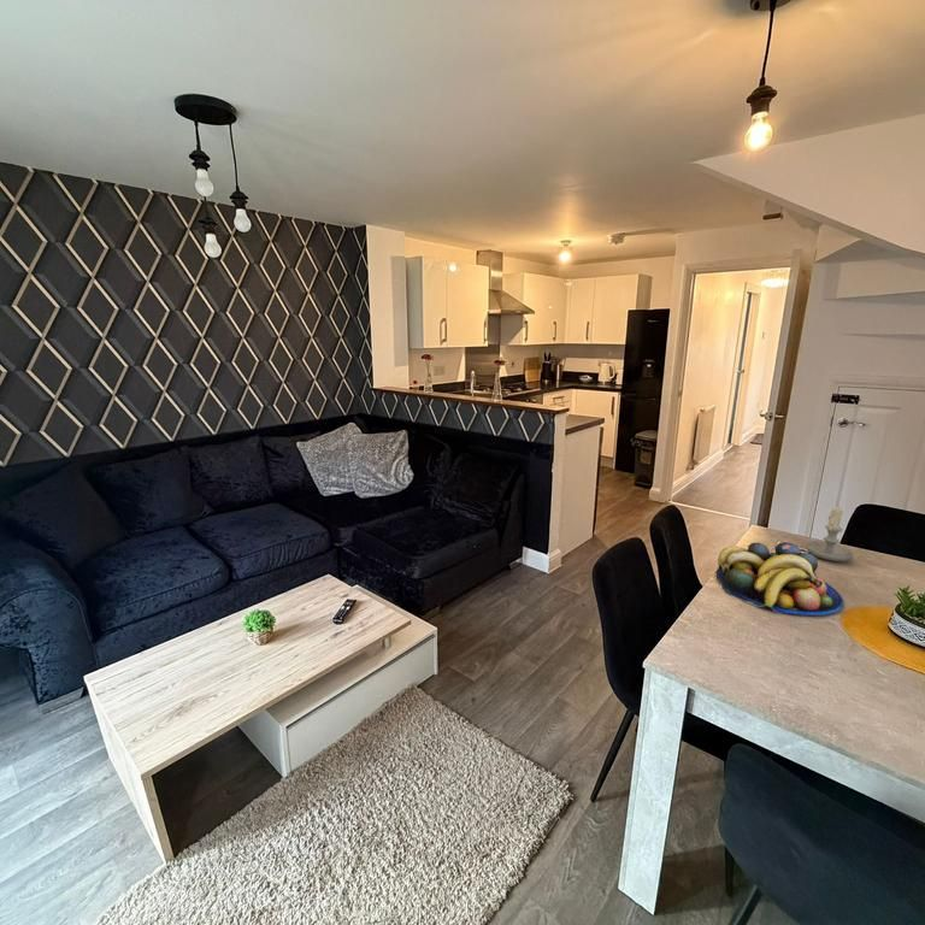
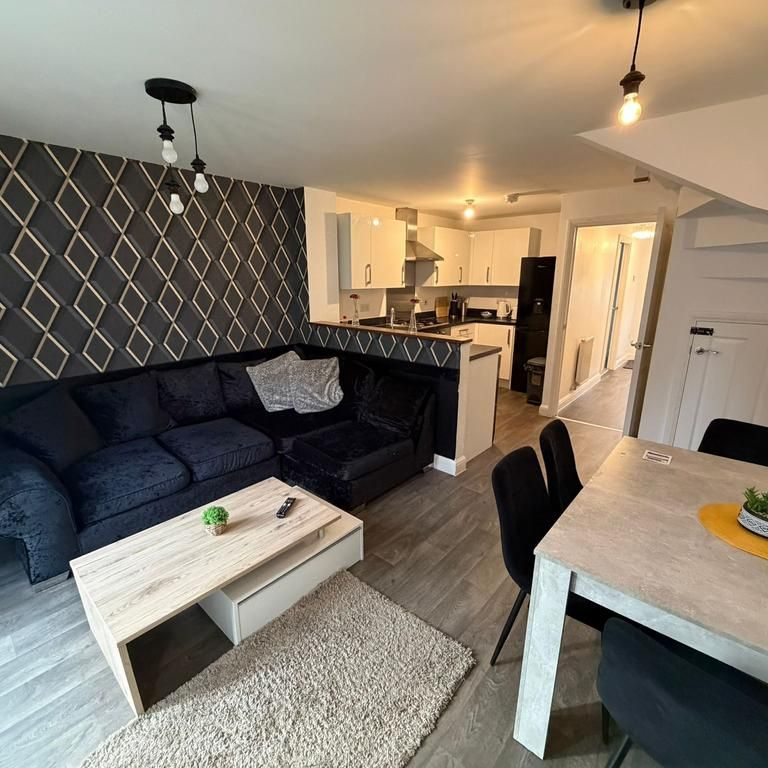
- candle (832, 531)
- fruit bowl (779, 568)
